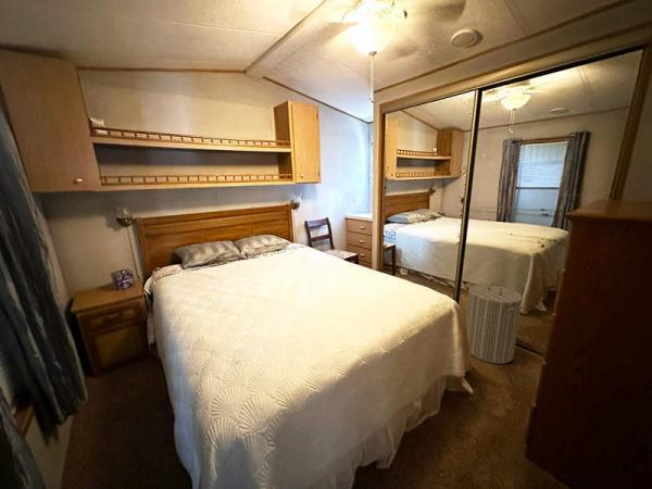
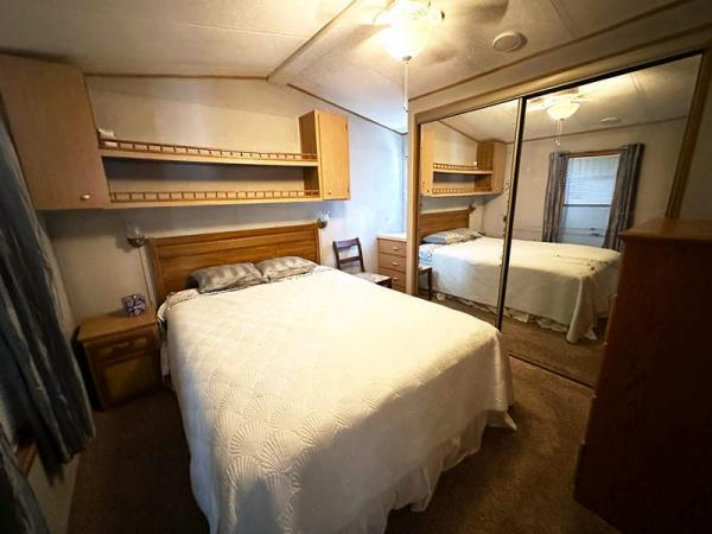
- laundry hamper (491, 317)
